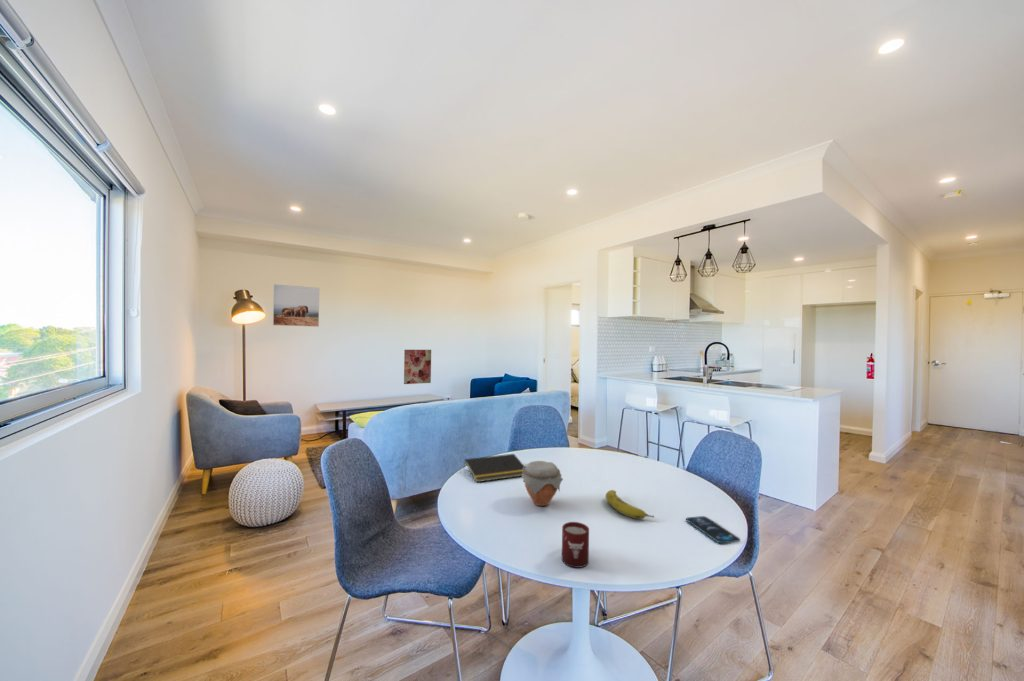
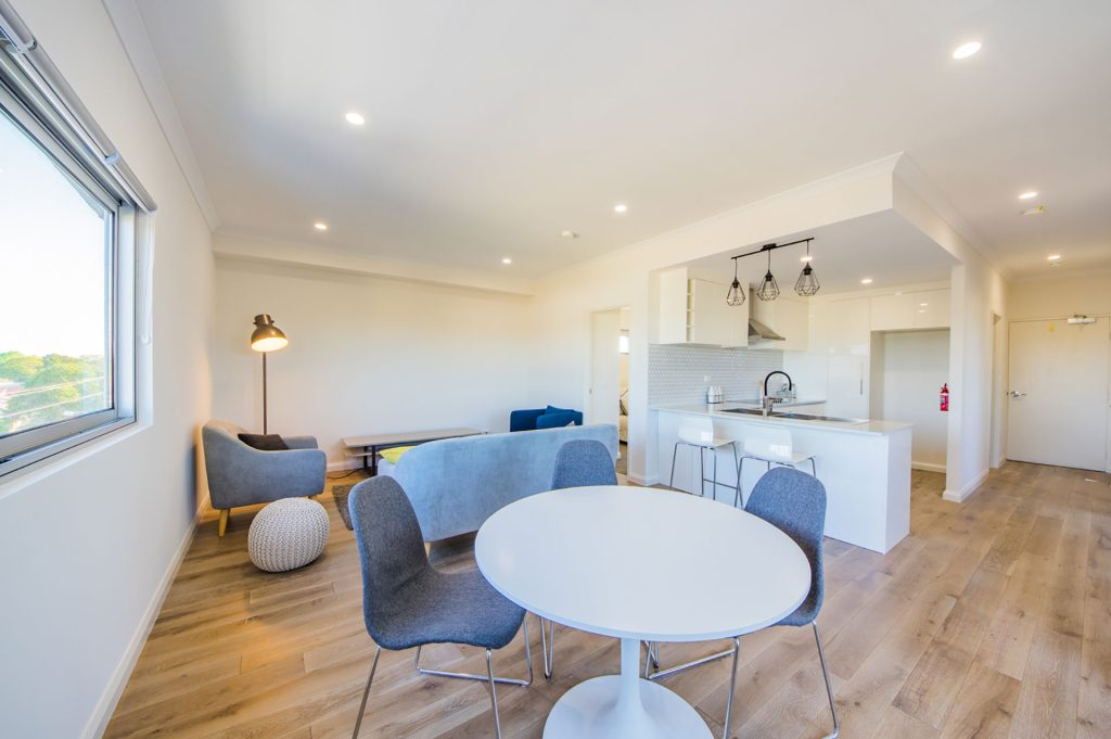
- cup (573, 540)
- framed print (296, 306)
- wall art (417, 366)
- fruit (624, 502)
- smartphone (711, 528)
- notepad (496, 466)
- jar (541, 483)
